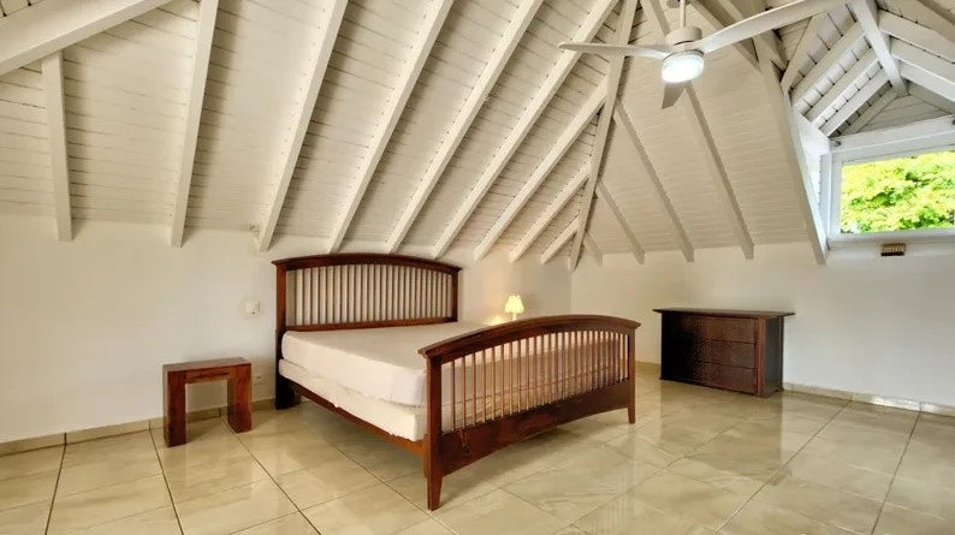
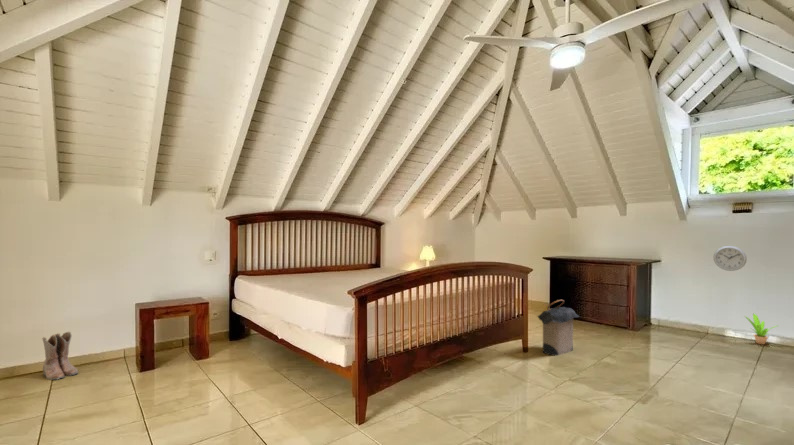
+ boots (60, 354)
+ potted plant (761, 330)
+ laundry hamper (557, 324)
+ wall clock (729, 258)
